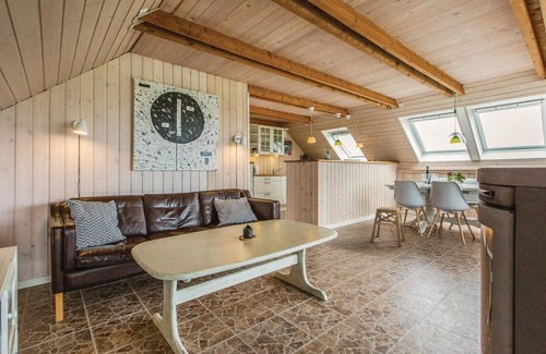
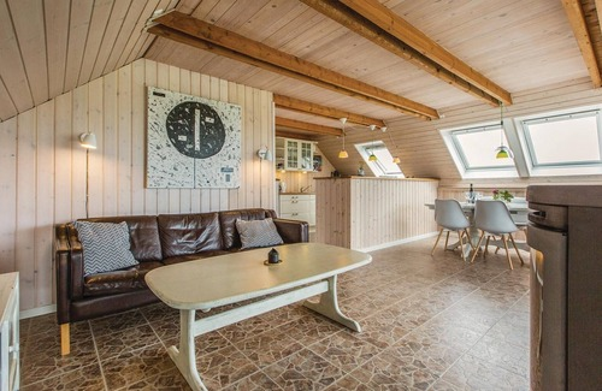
- stool (388, 224)
